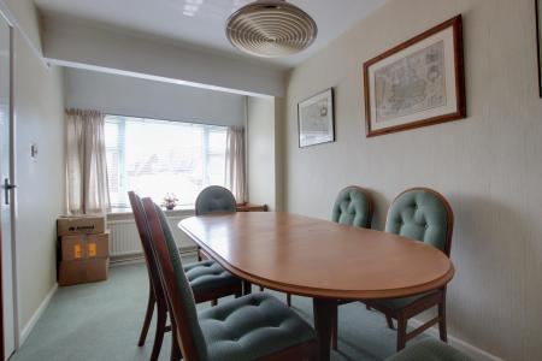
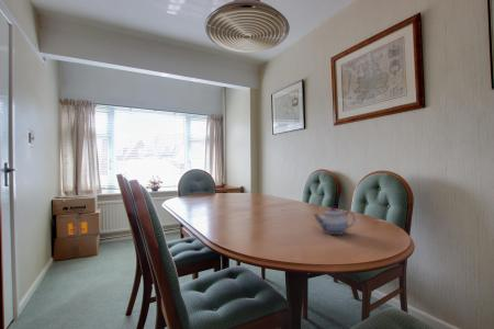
+ teapot (334, 219)
